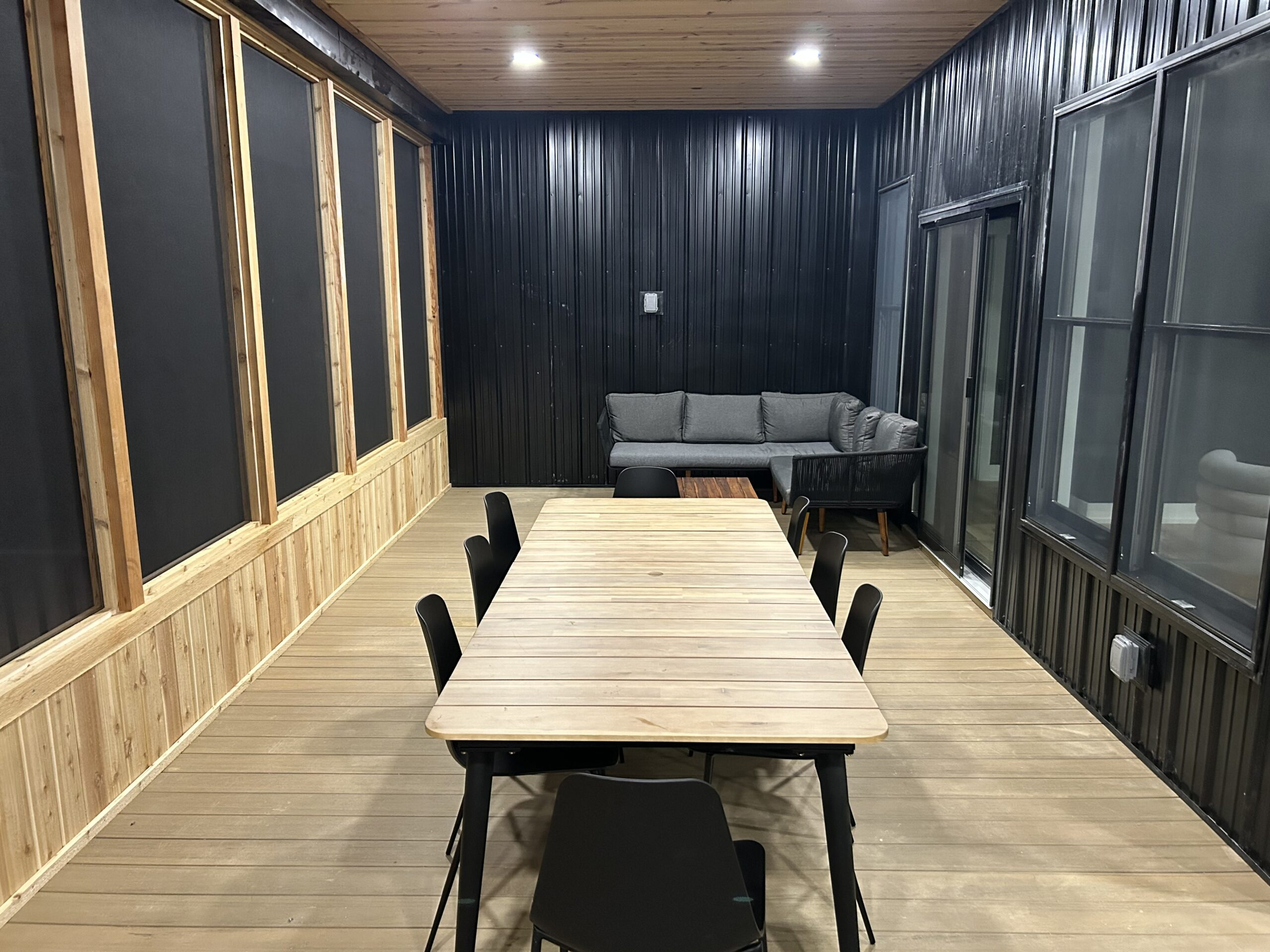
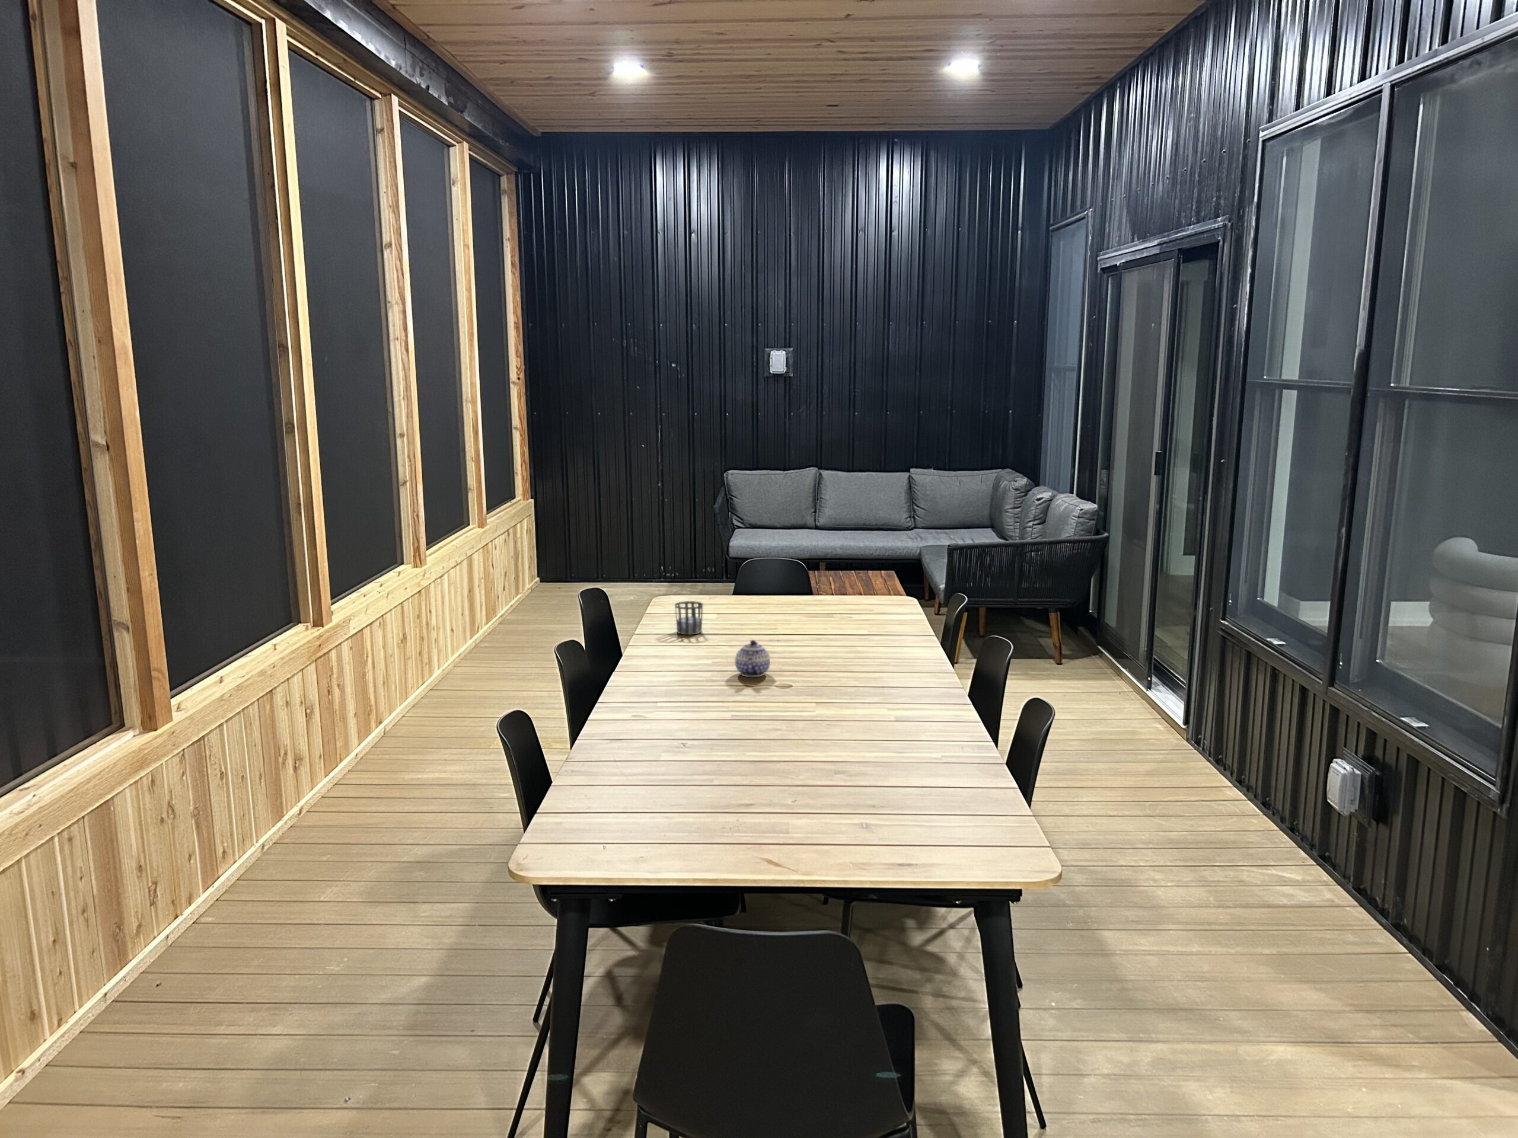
+ cup (688, 618)
+ teapot (753, 657)
